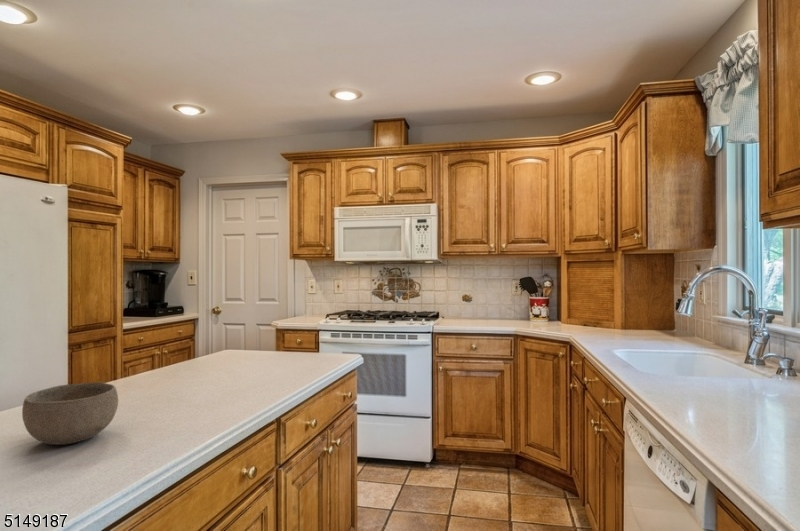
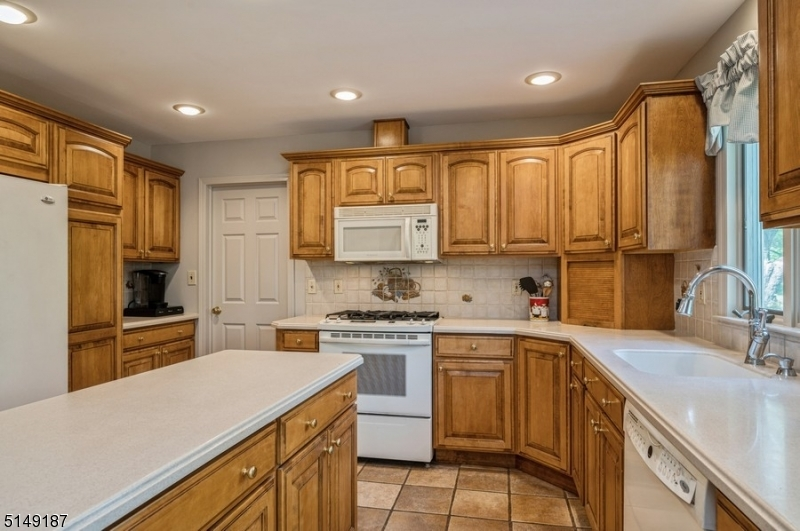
- bowl (72, 414)
